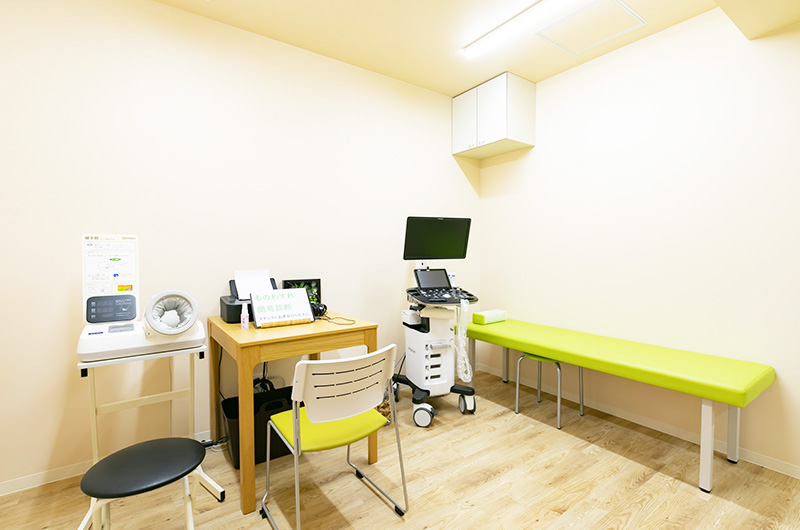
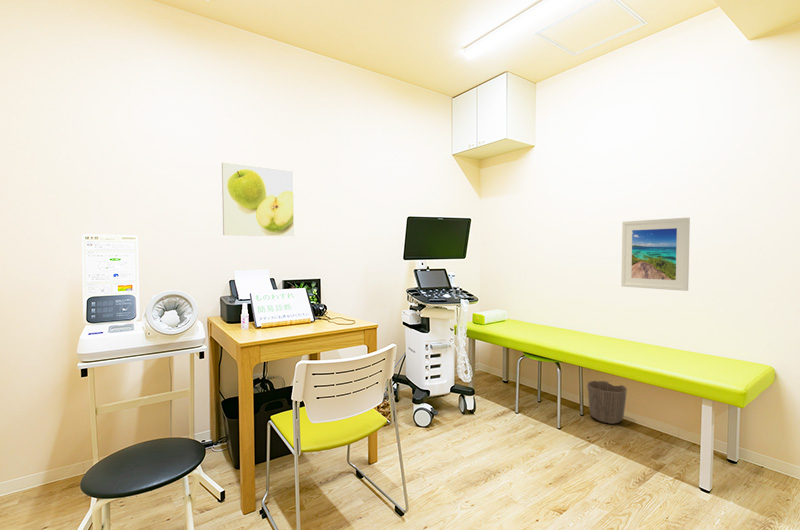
+ waste basket (606, 402)
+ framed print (653, 254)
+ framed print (259, 201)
